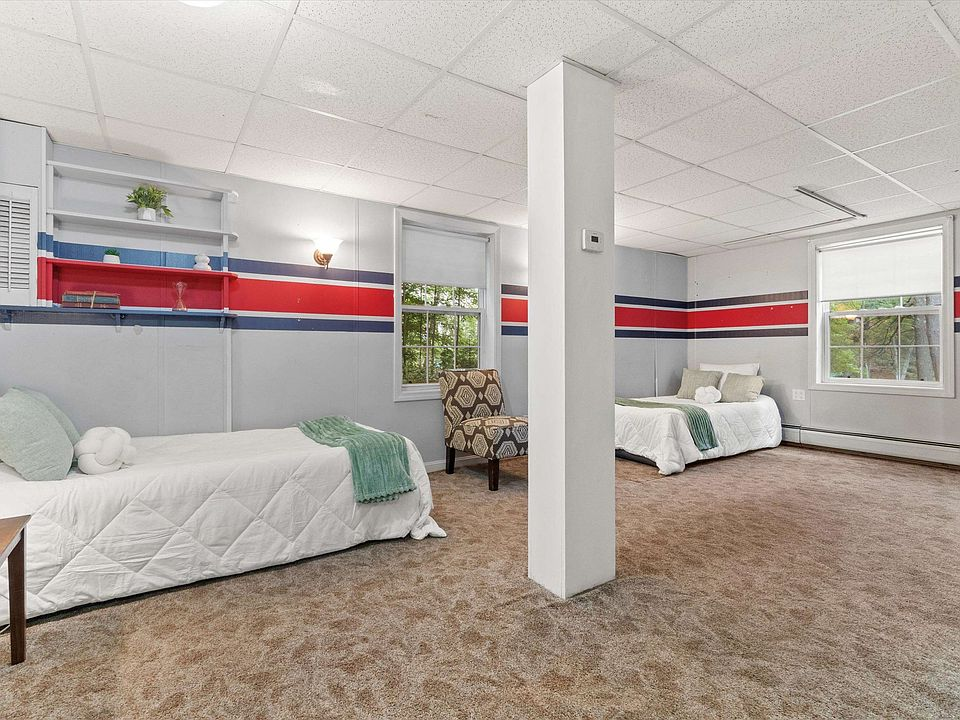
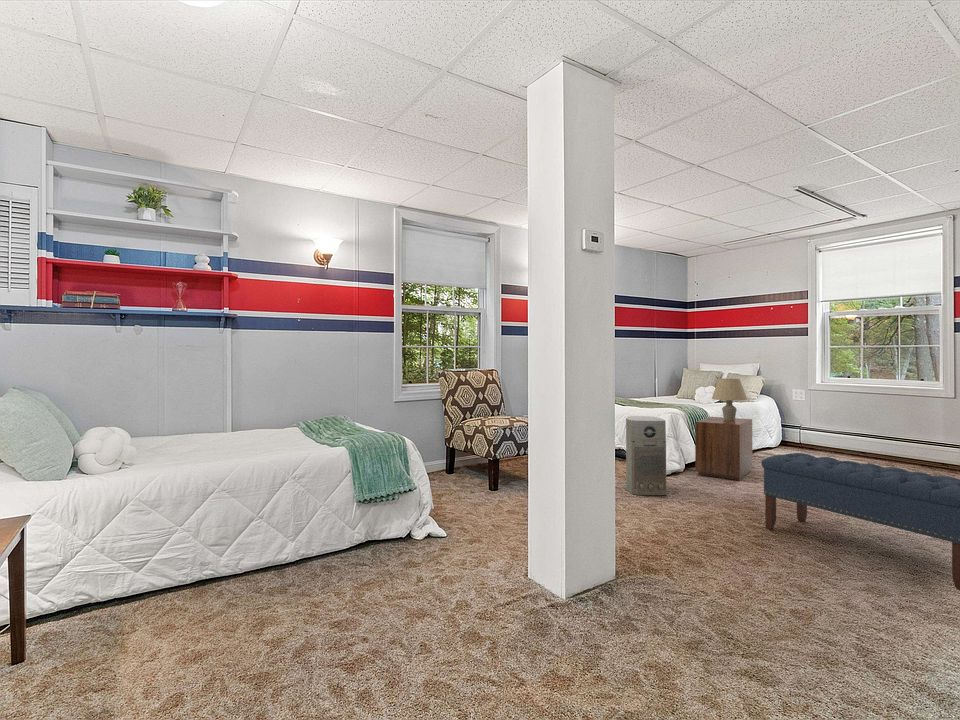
+ nightstand (724, 446)
+ bench (867, 508)
+ table lamp (729, 399)
+ air purifier (644, 453)
